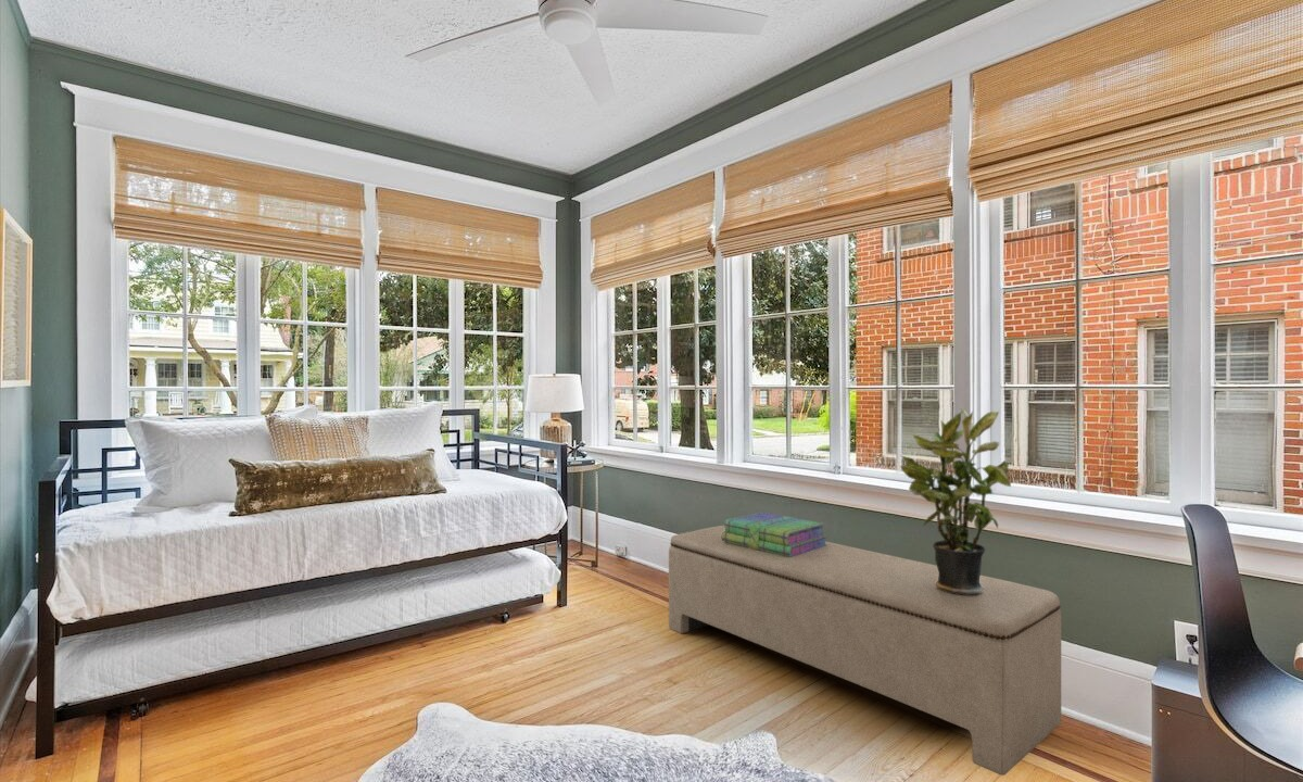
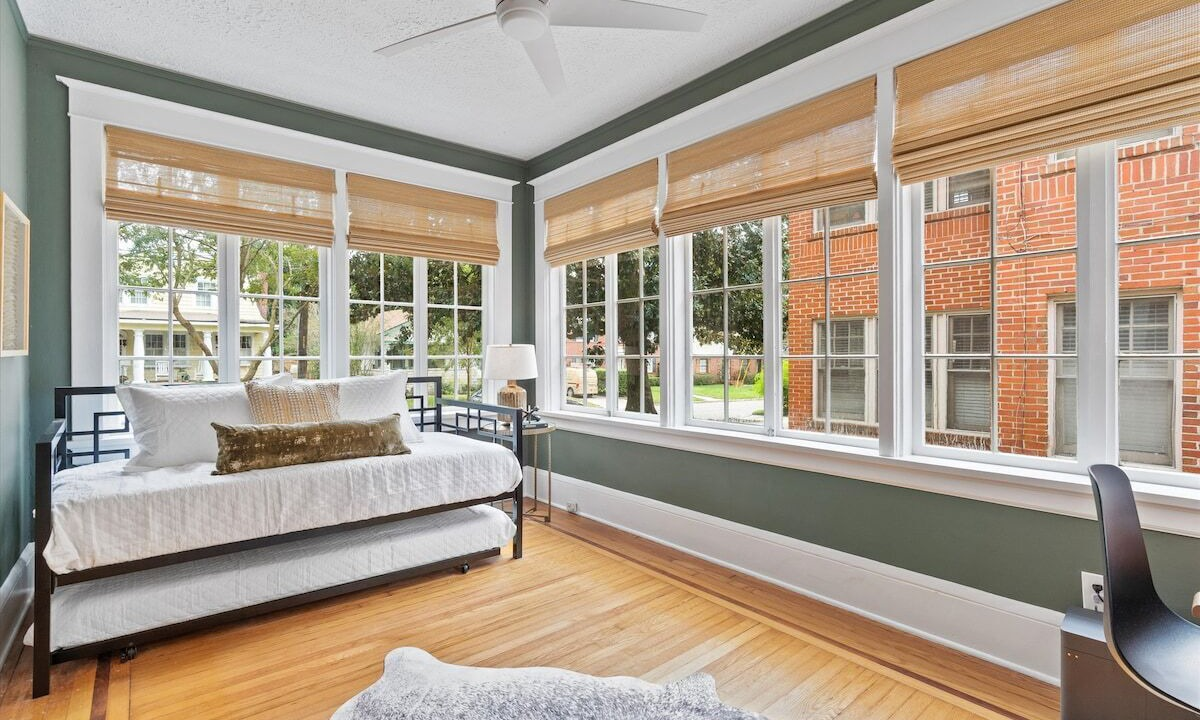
- stack of books (773, 532)
- potted plant (952, 496)
- bench (832, 611)
